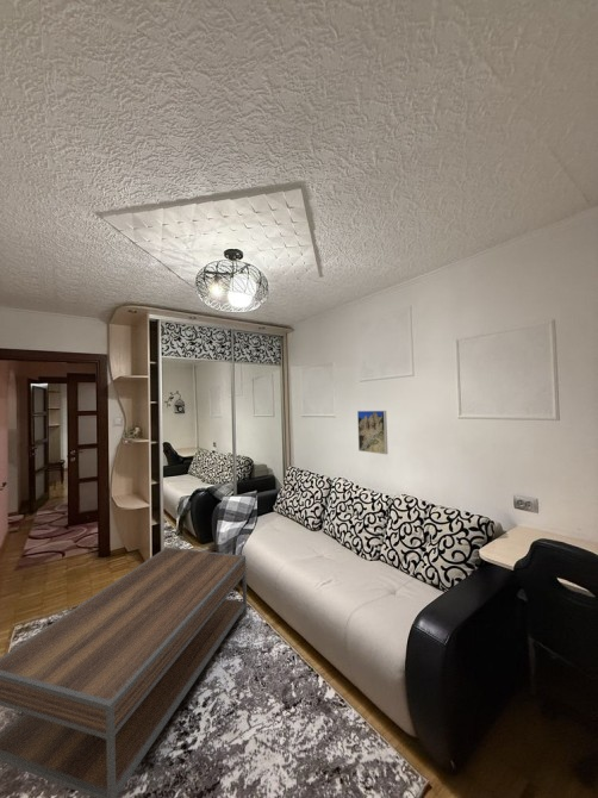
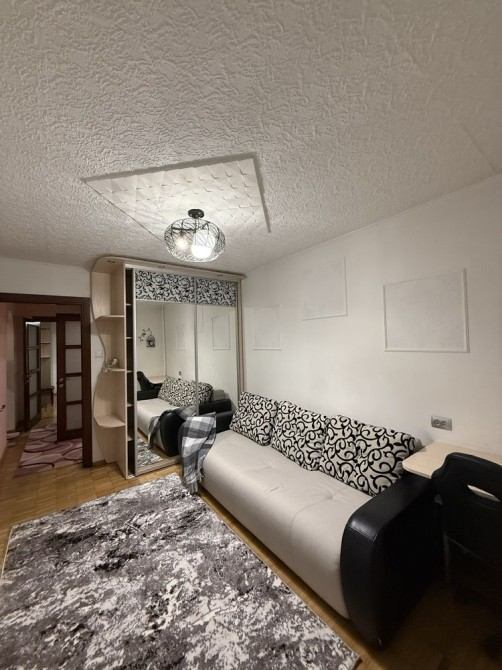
- coffee table (147, 634)
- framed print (372, 431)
